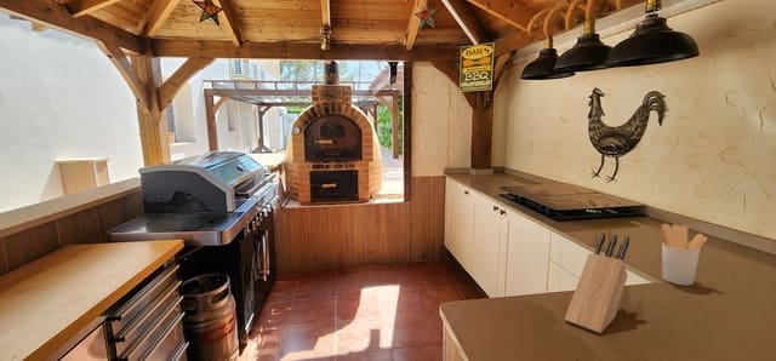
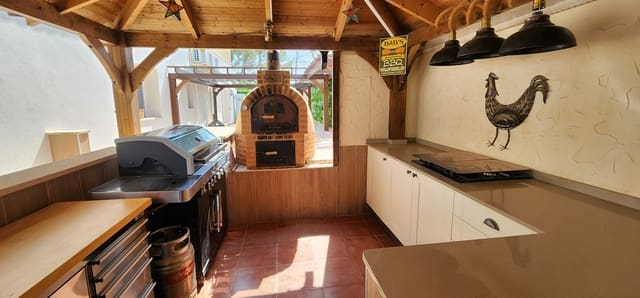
- knife block (600, 276)
- utensil holder (677, 252)
